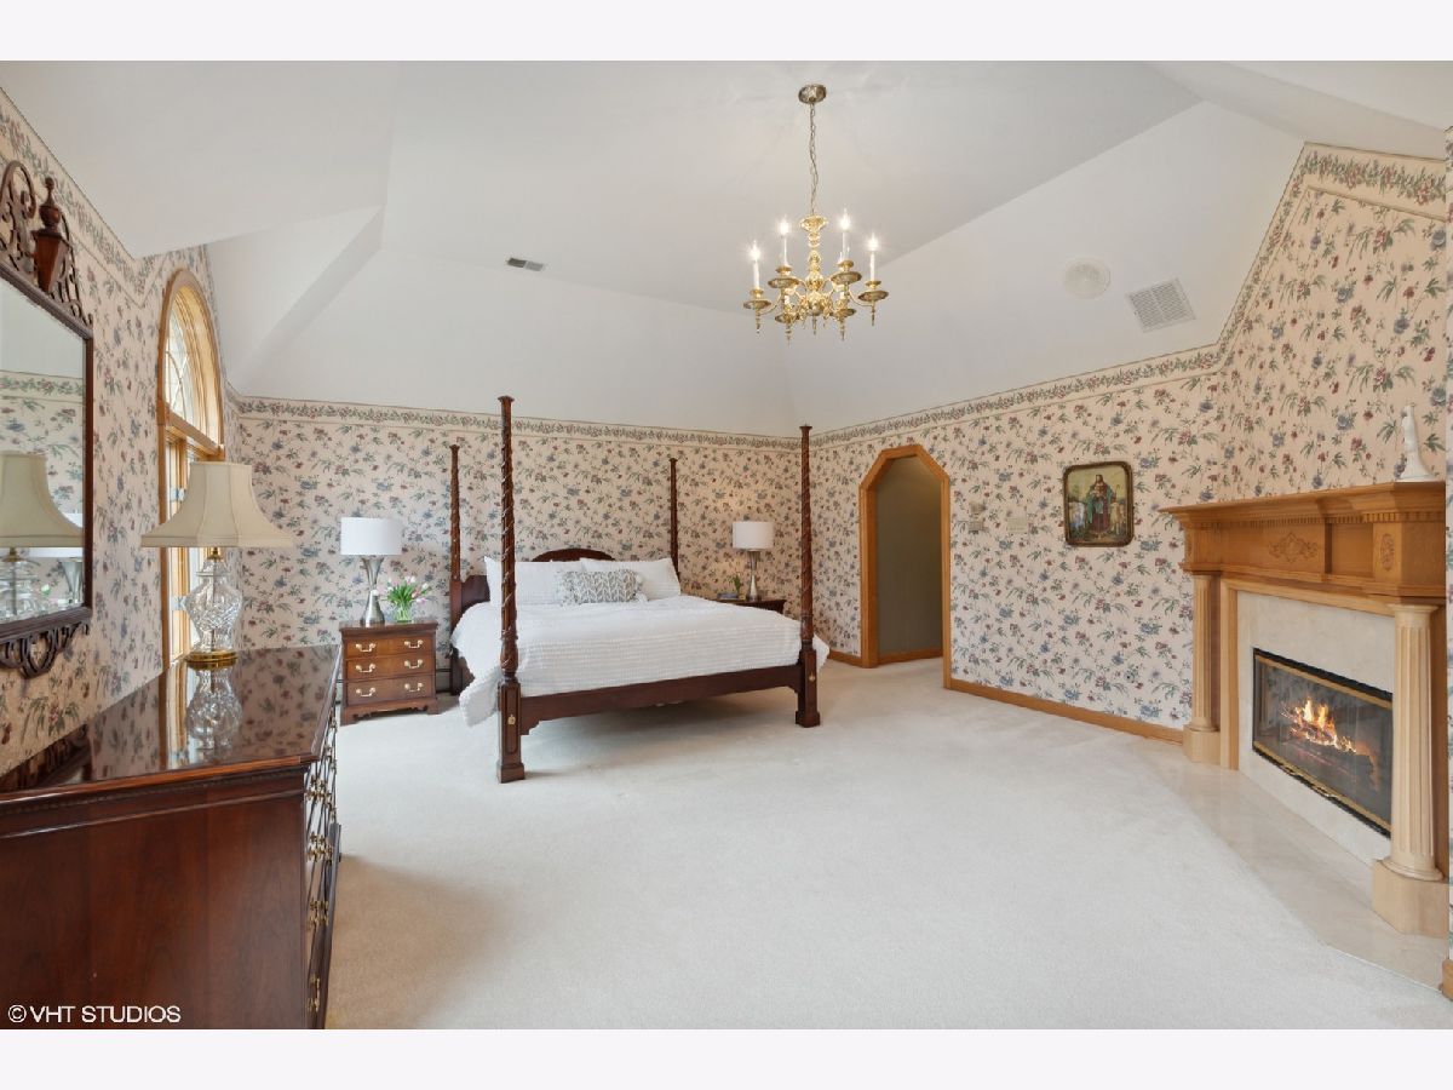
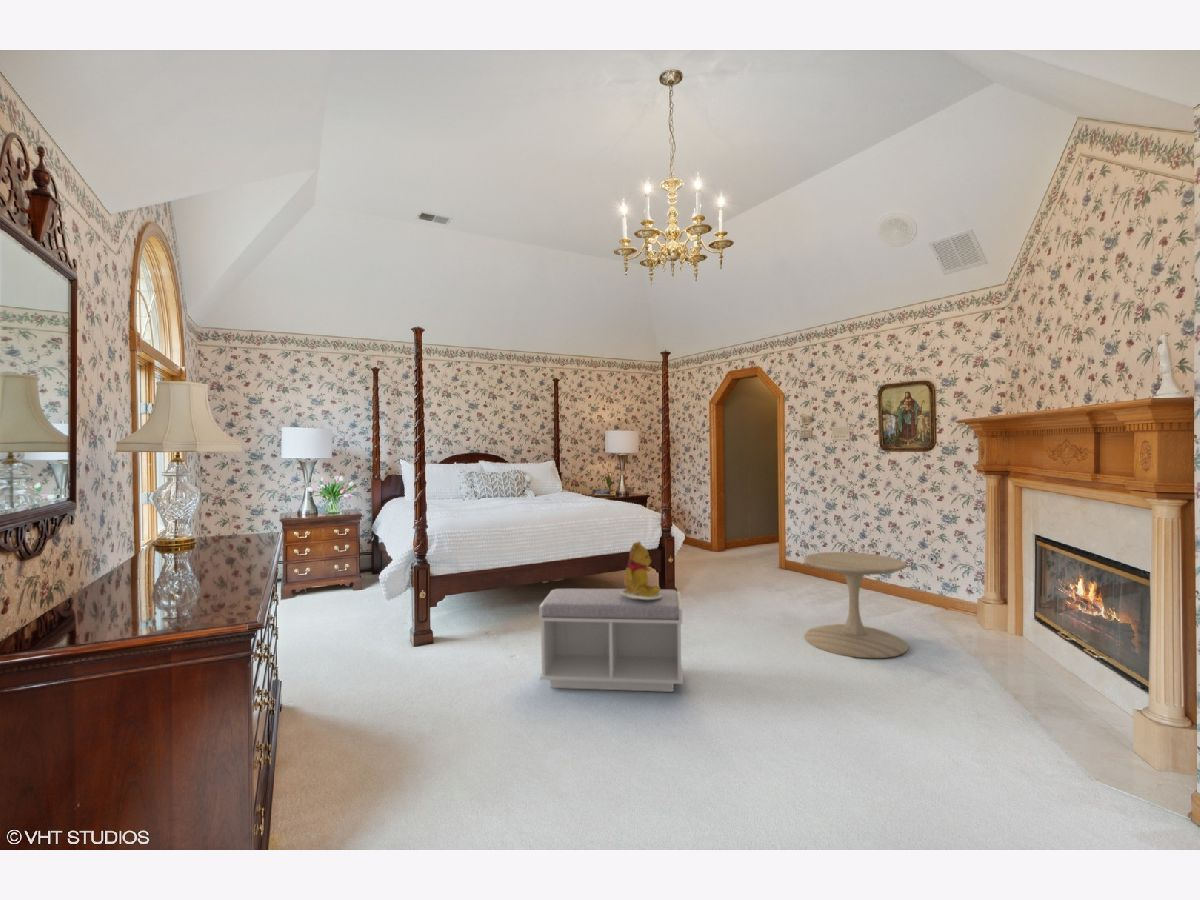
+ side table (854, 601)
+ bench (612, 636)
+ teddy bear (640, 568)
